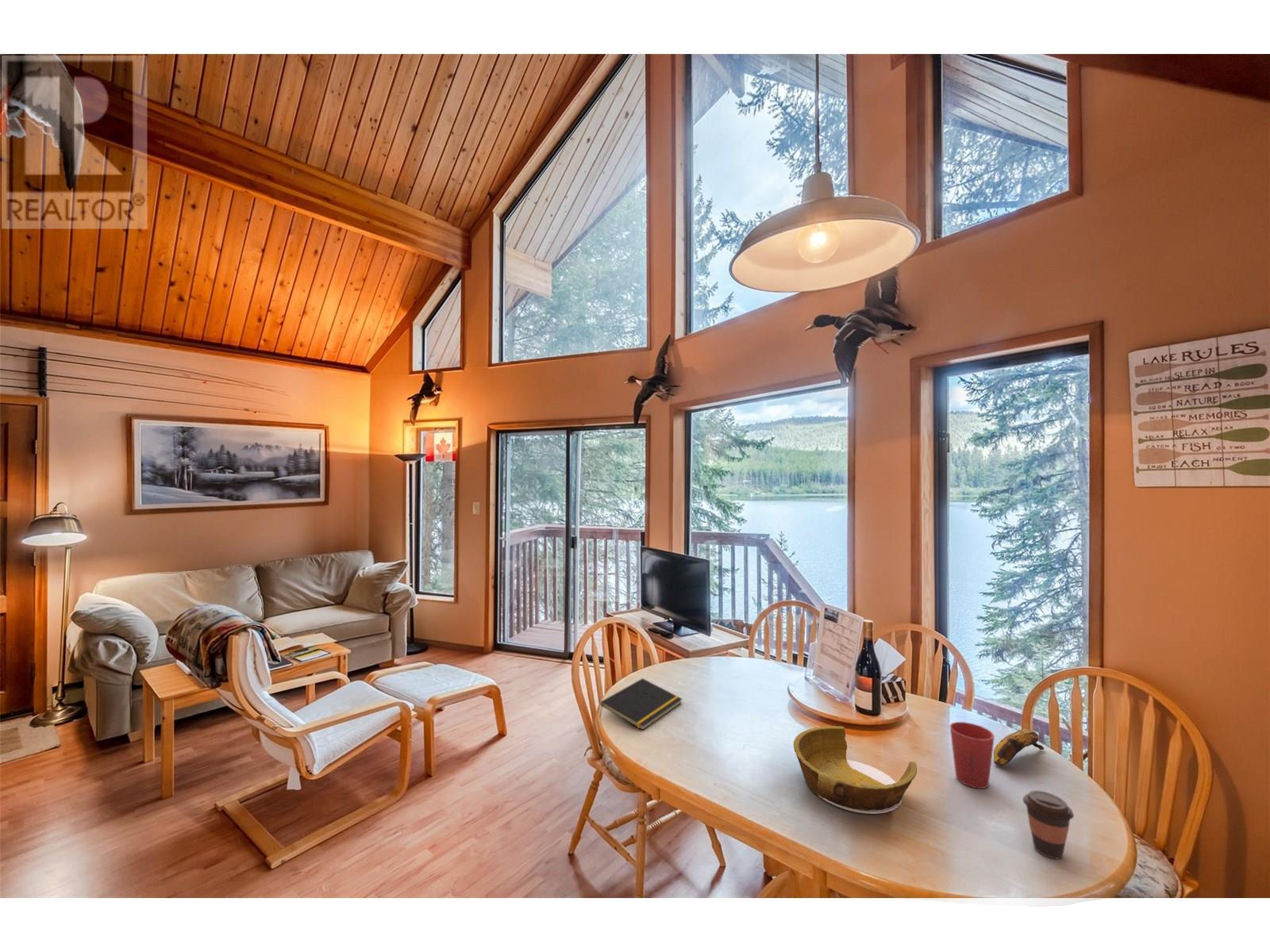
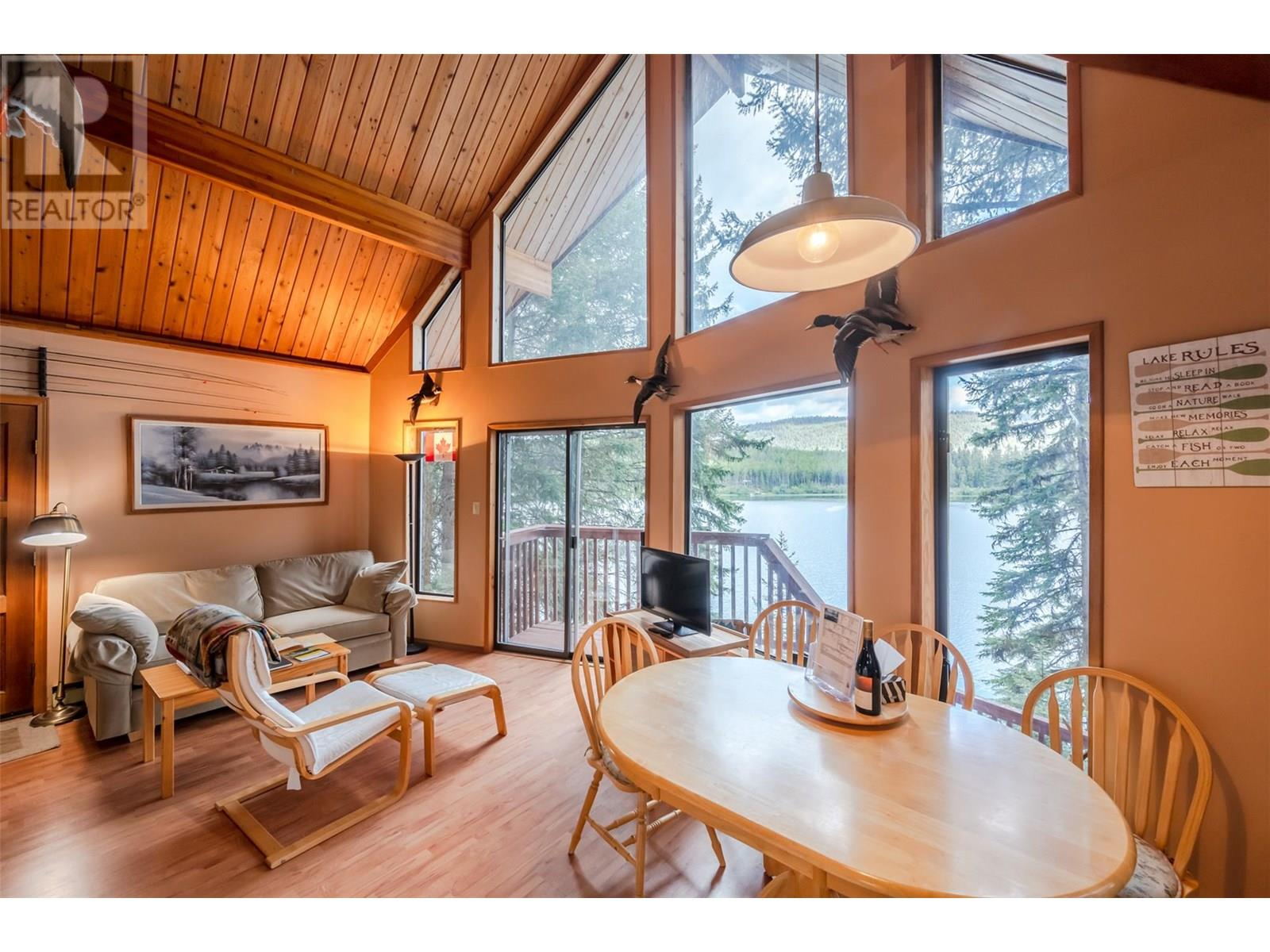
- bowl (852, 770)
- notepad (642, 701)
- coffee cup (1048, 825)
- cup (972, 755)
- banana (1018, 743)
